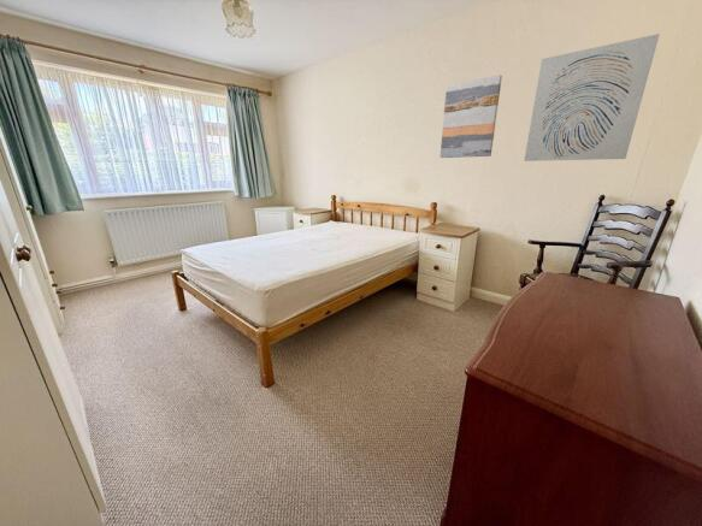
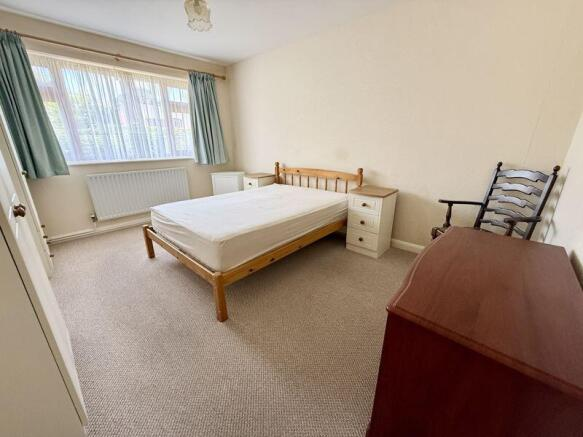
- wall art (582, 106)
- wall art (467, 120)
